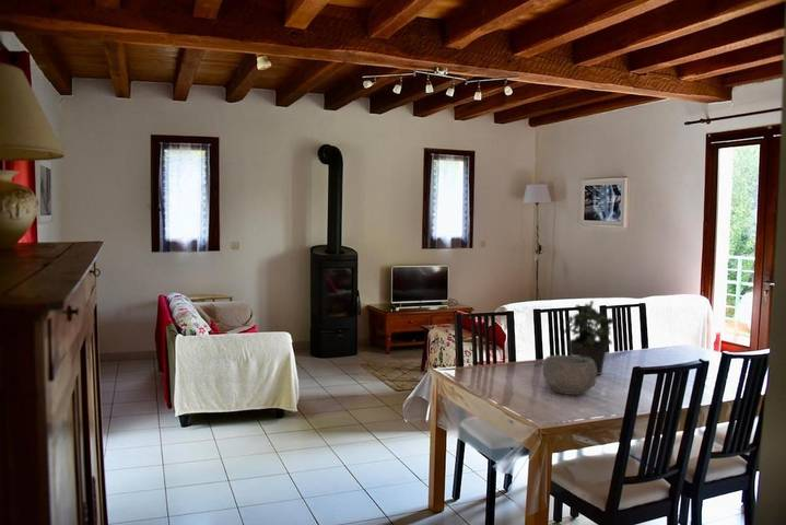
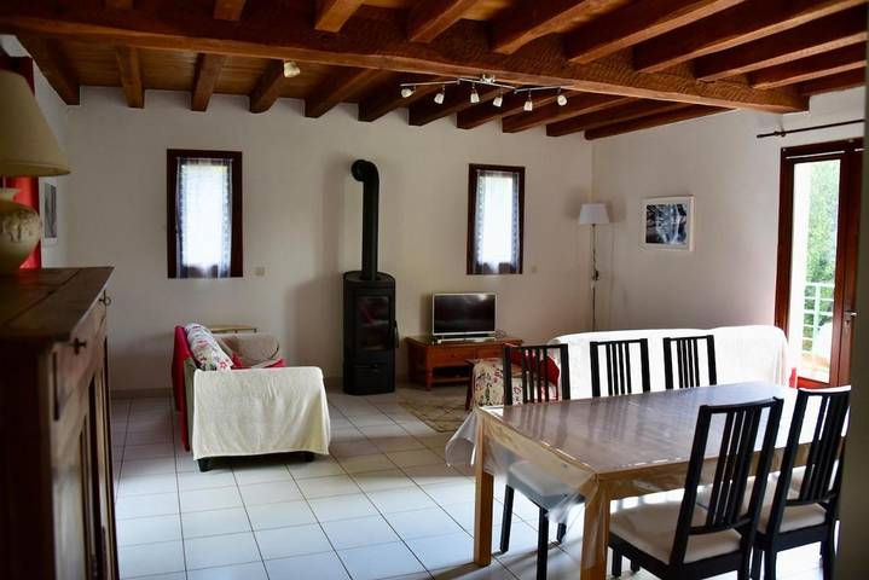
- potted plant (589, 336)
- bowl (568, 375)
